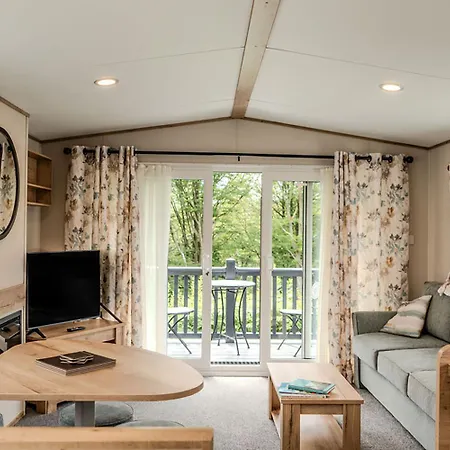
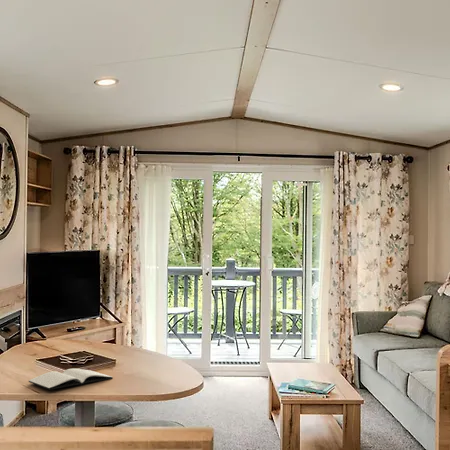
+ book (71, 377)
